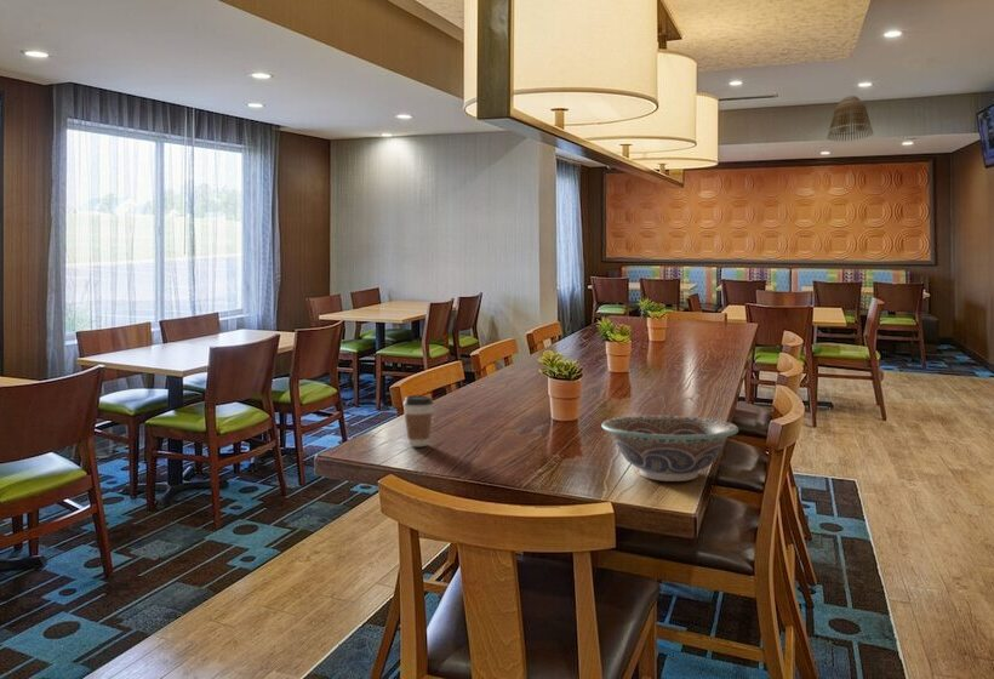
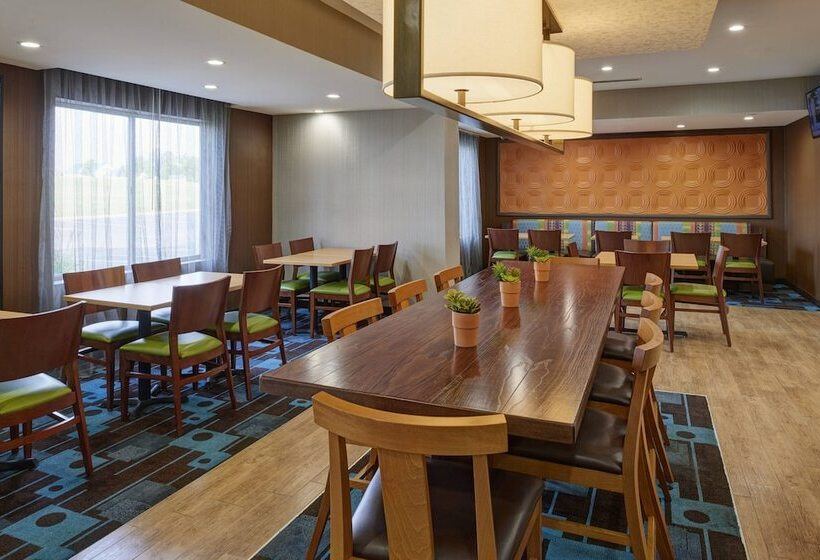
- decorative bowl (668, 449)
- coffee cup (418, 421)
- lamp shade (849, 116)
